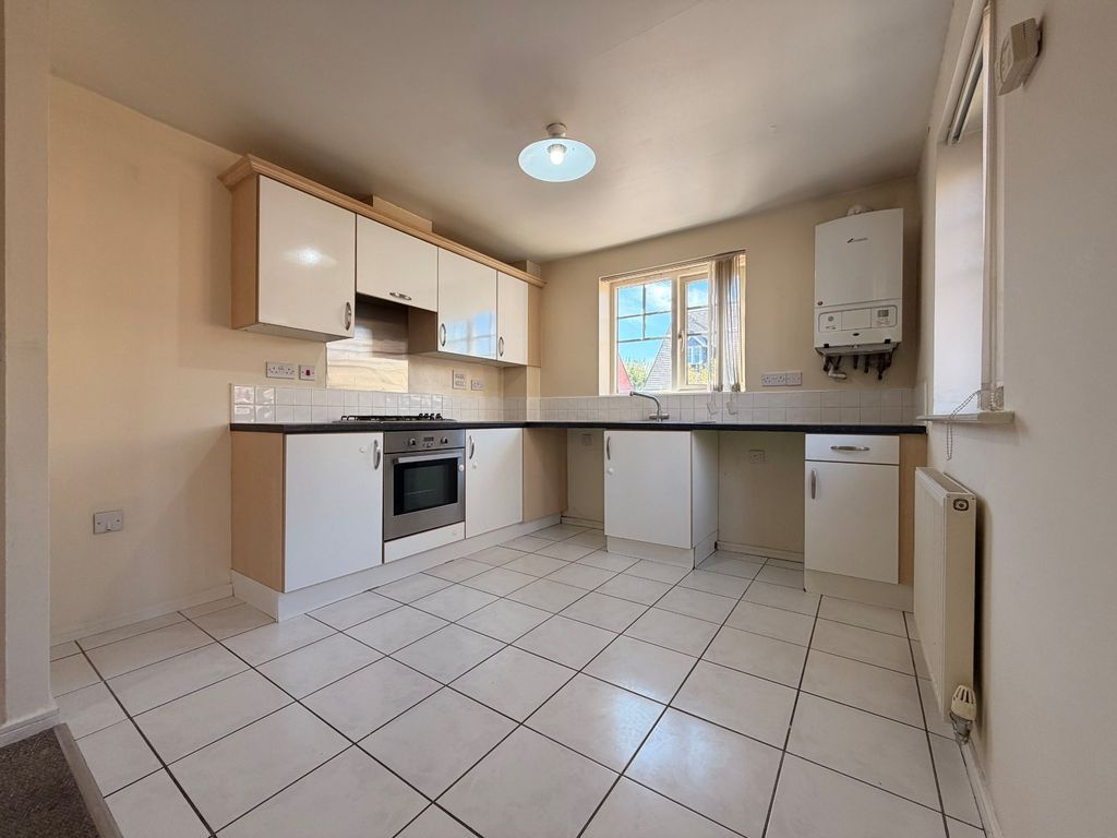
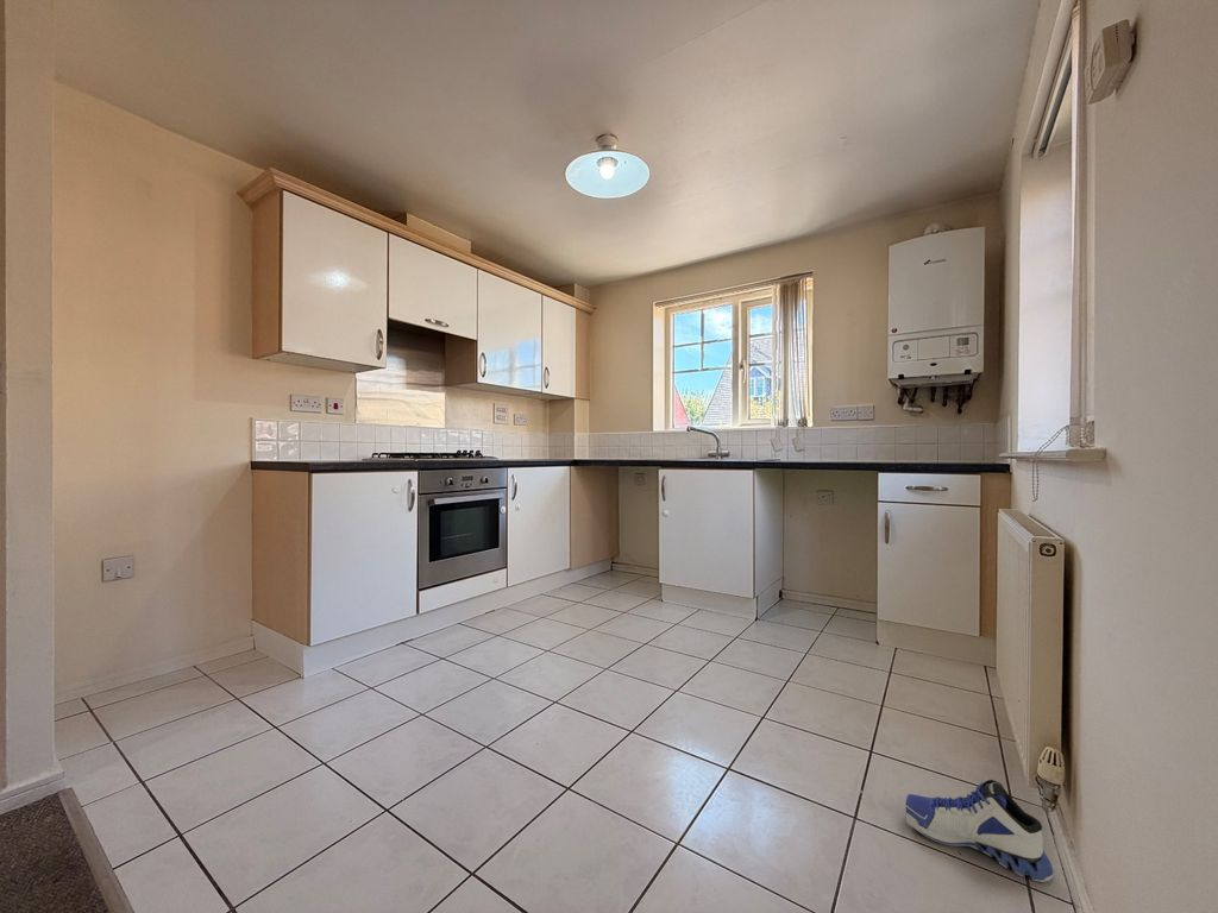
+ sneaker (974, 810)
